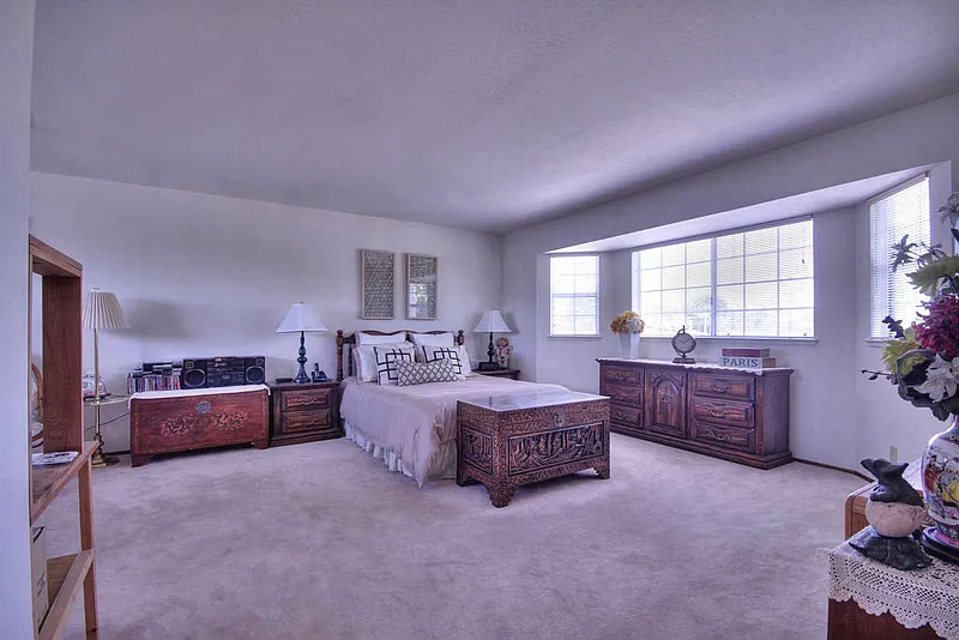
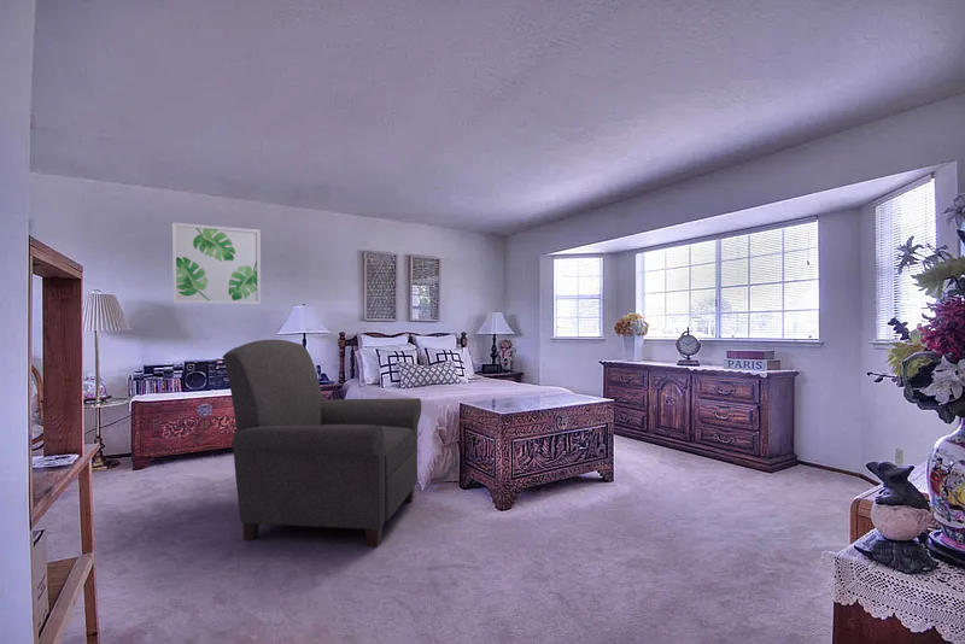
+ chair (331, 428)
+ wall art (217, 264)
